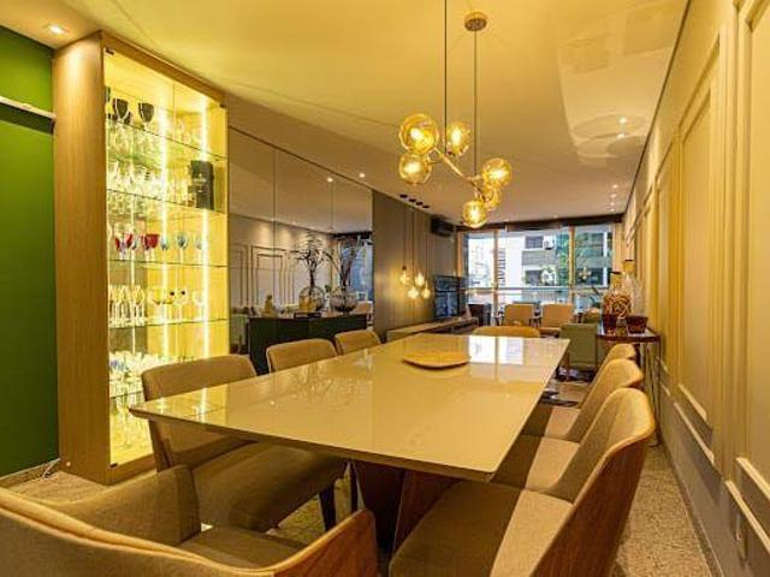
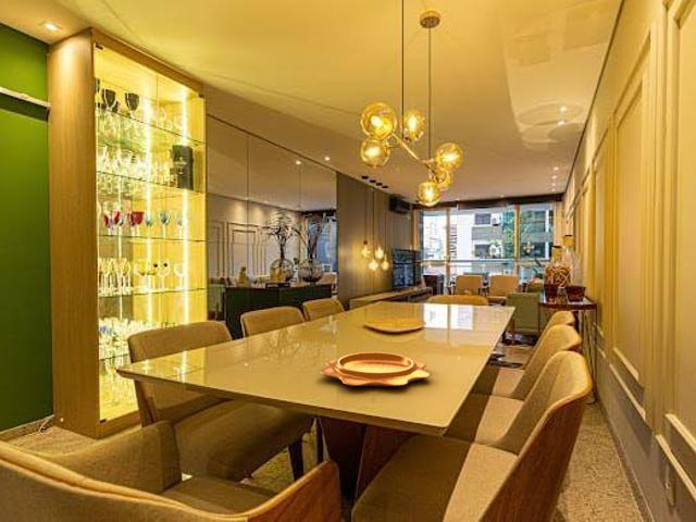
+ decorative bowl (374, 368)
